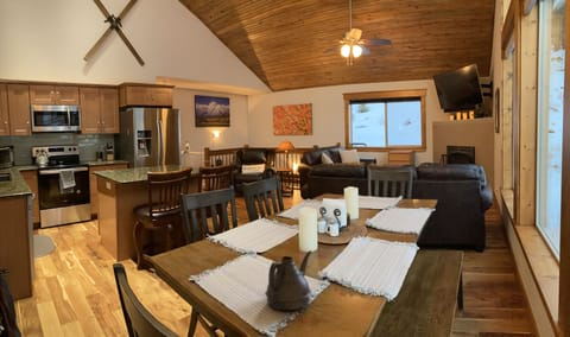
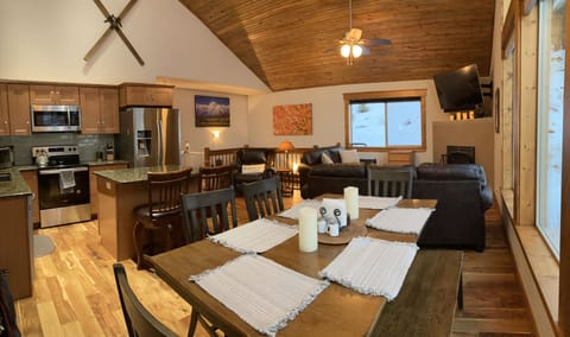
- teapot (293, 276)
